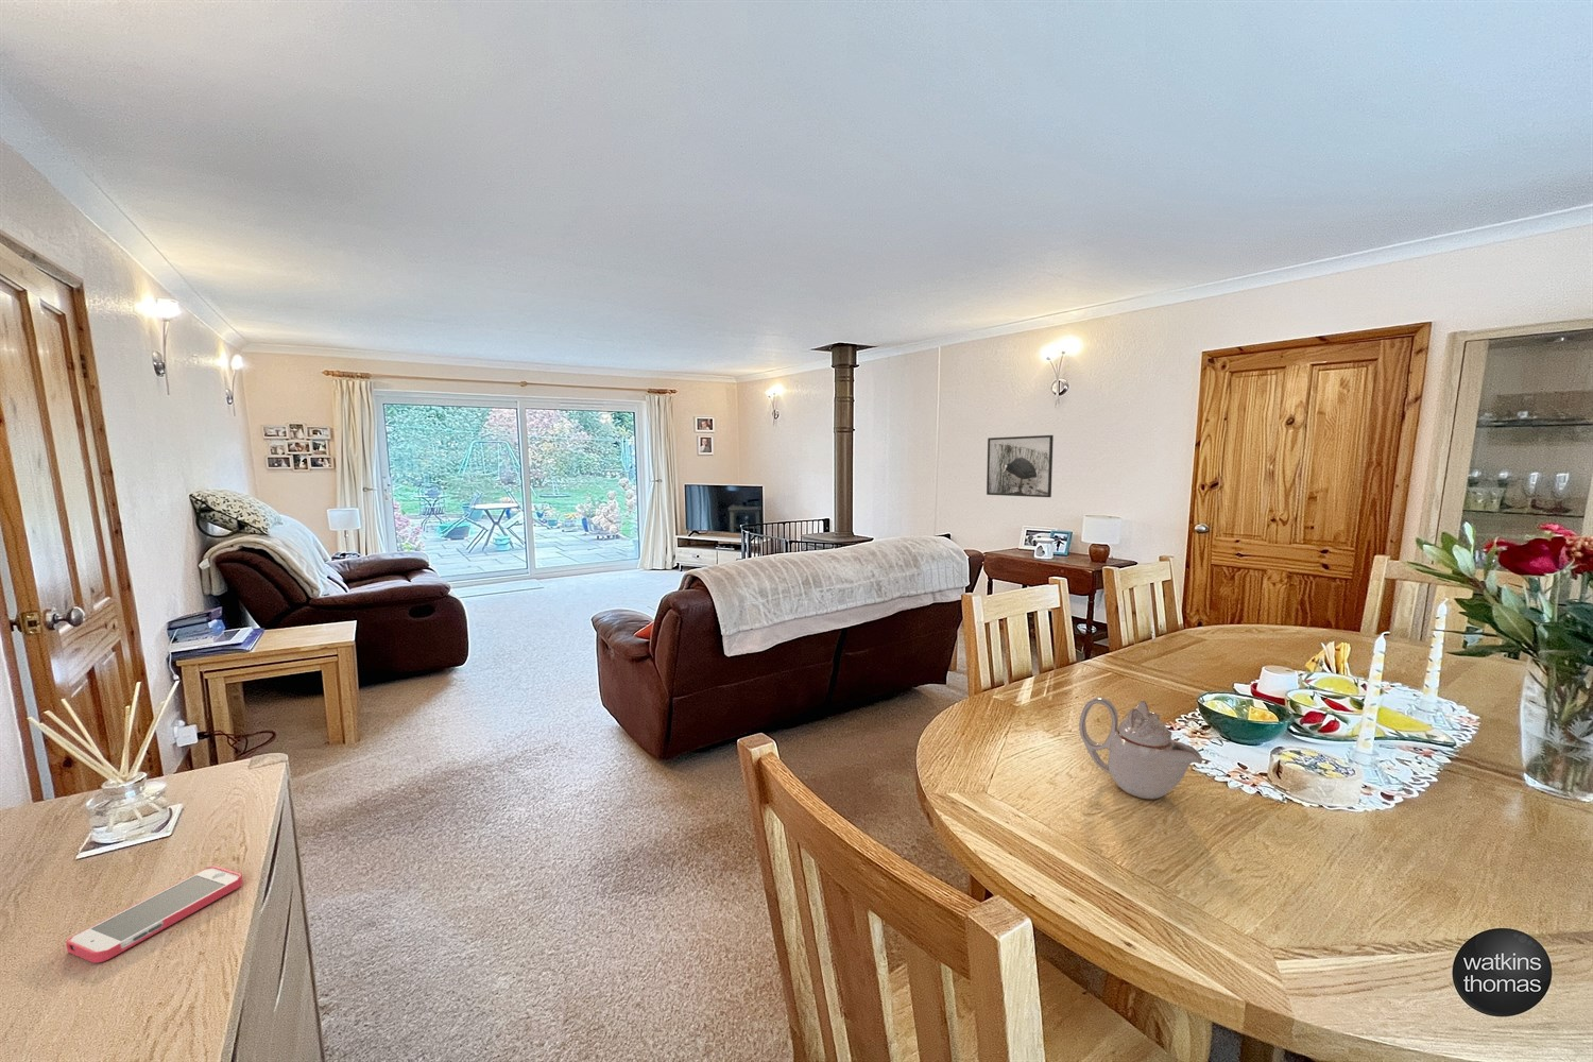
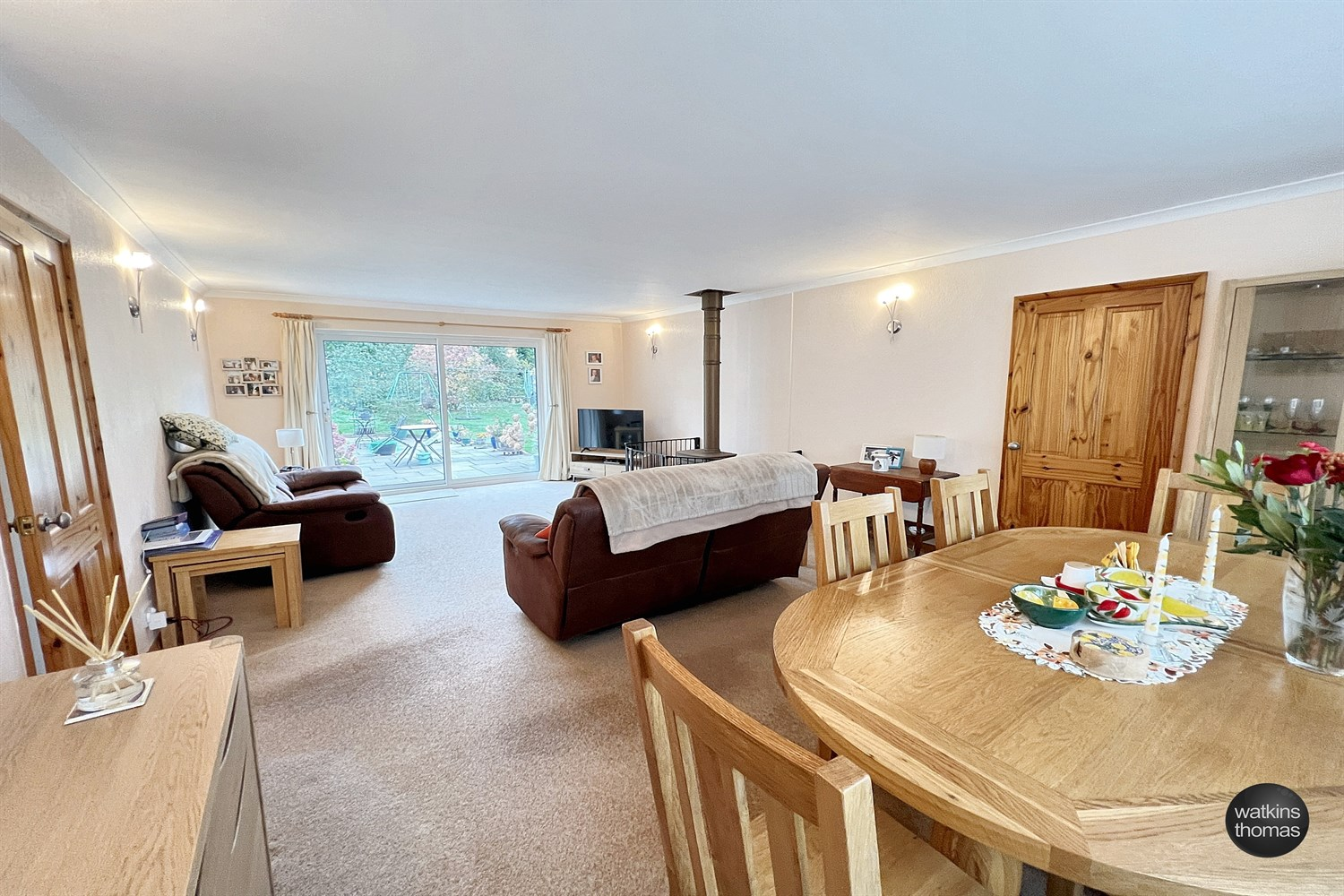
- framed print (1017, 466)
- teapot (1137, 746)
- smartphone (160, 909)
